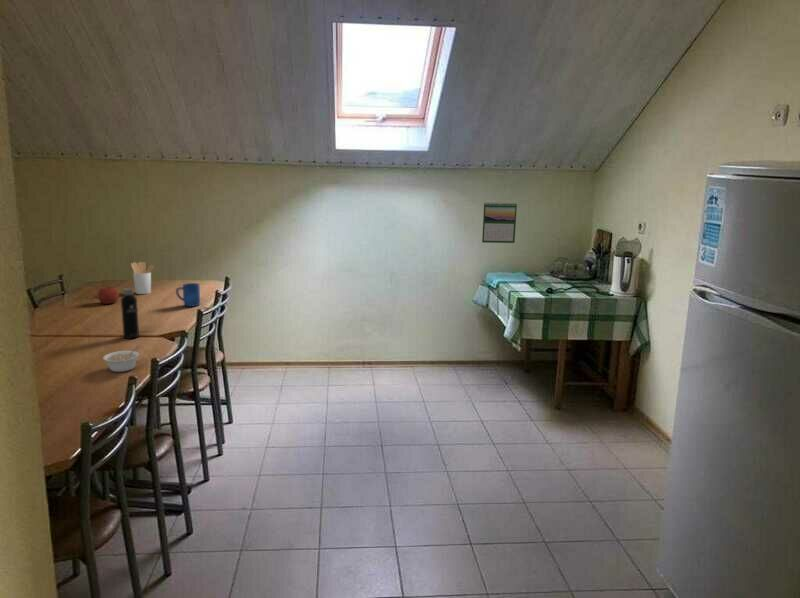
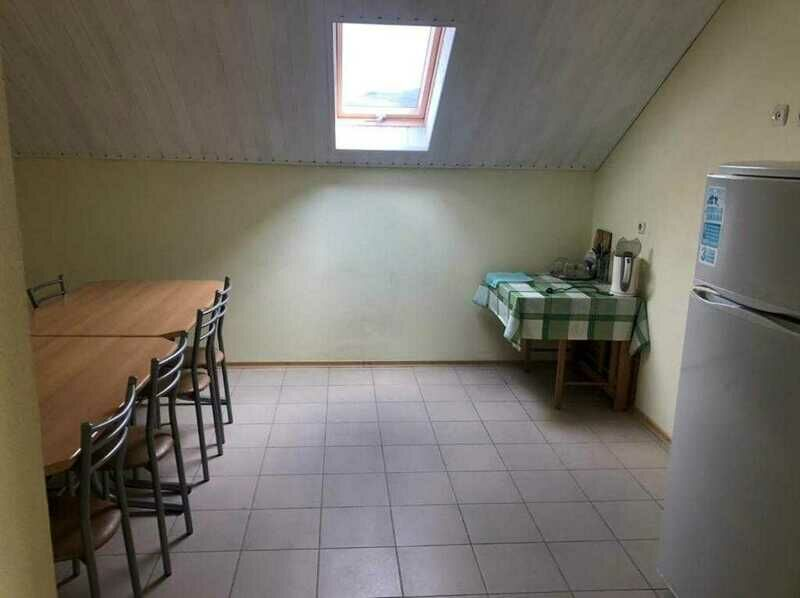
- calendar (499, 222)
- fruit (107, 294)
- utensil holder (141, 277)
- mug (188, 294)
- water bottle (129, 310)
- legume (121, 360)
